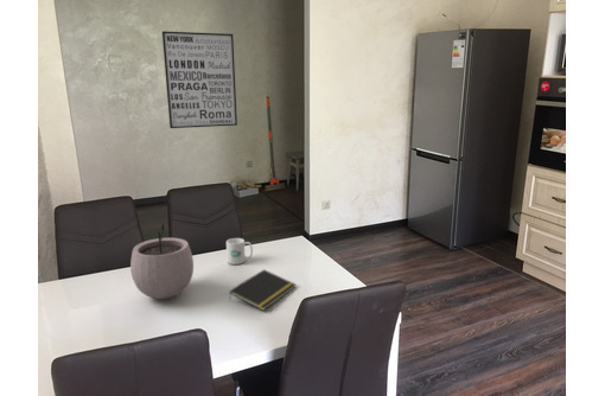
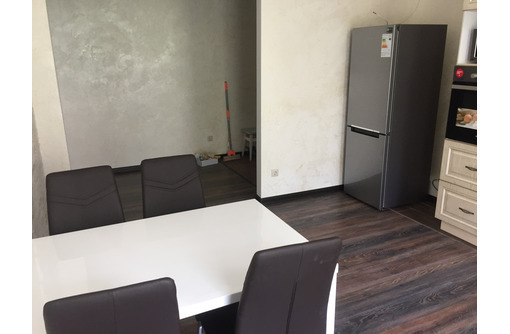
- wall art (200, 81)
- notepad (263, 288)
- plant pot (161, 260)
- mug (240, 250)
